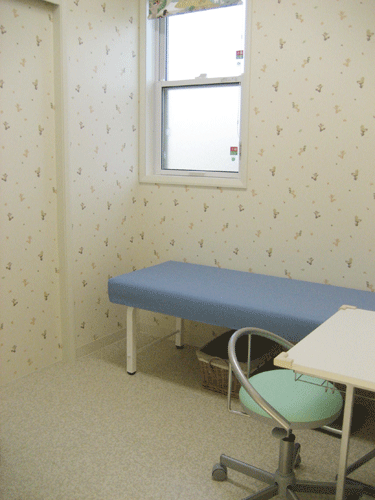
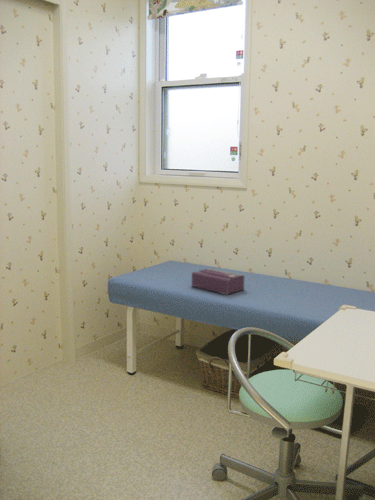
+ tissue box (217, 280)
